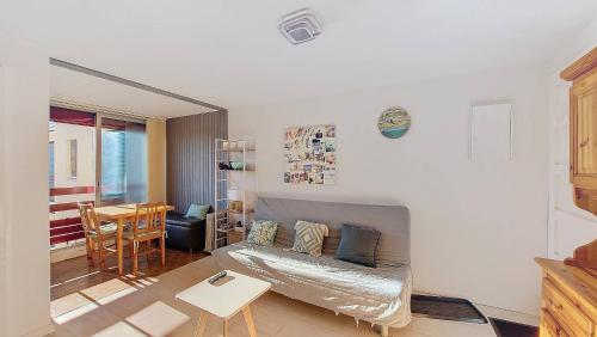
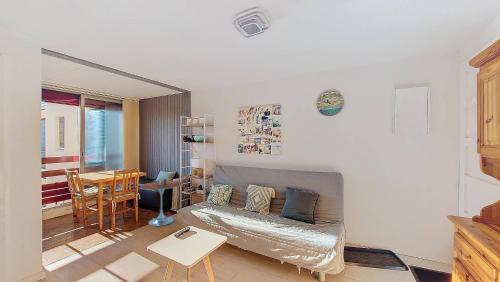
+ side table (161, 199)
